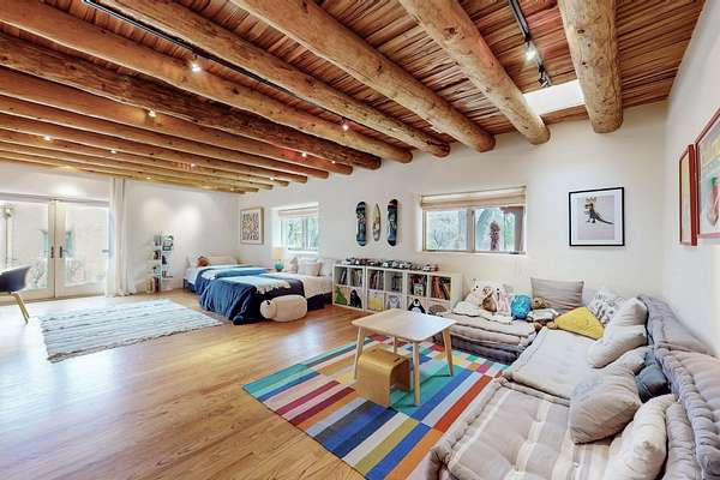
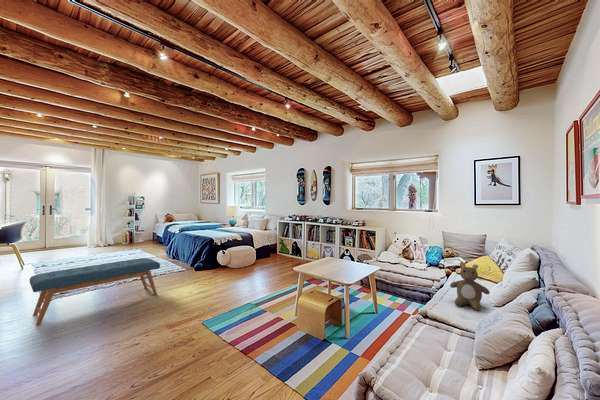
+ teddy bear (468, 284)
+ bench (101, 283)
